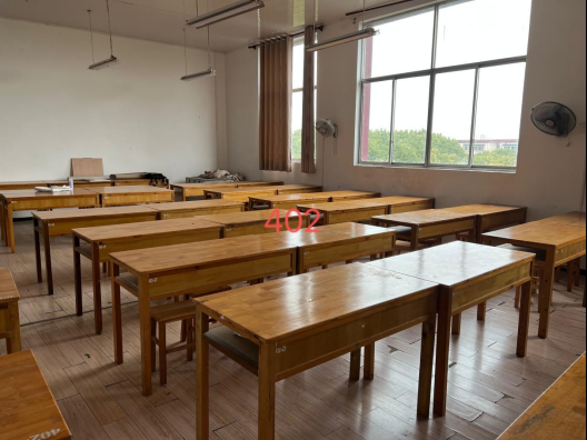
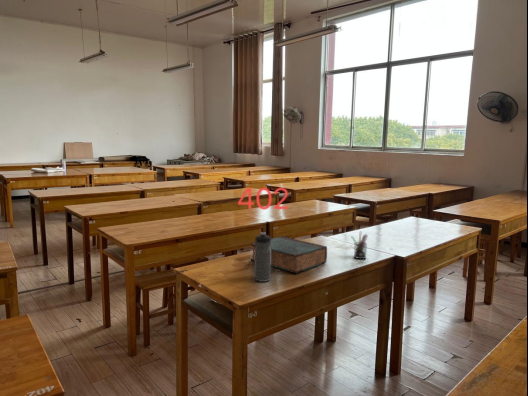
+ pen holder (359, 244)
+ water bottle (262, 256)
+ book (288, 253)
